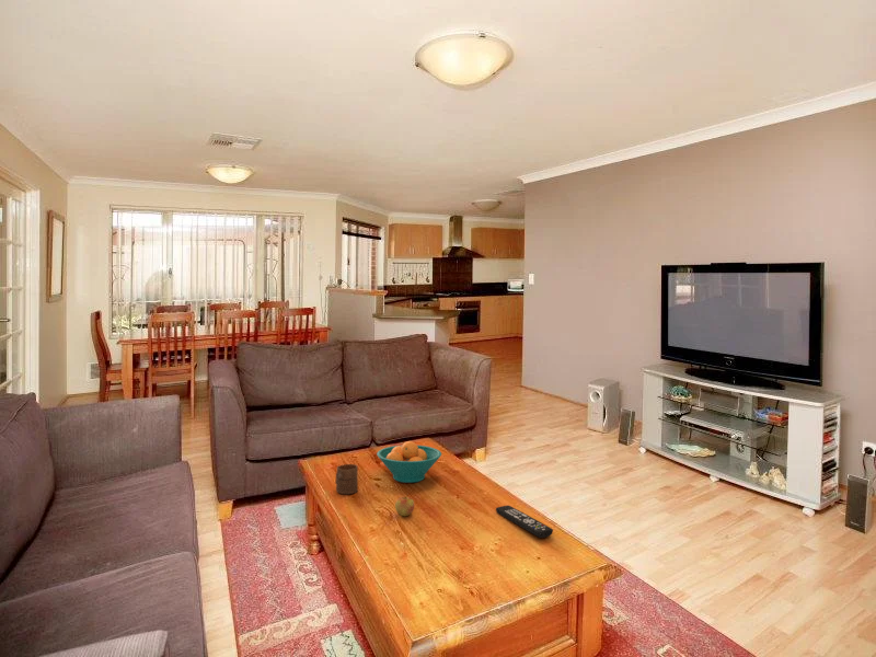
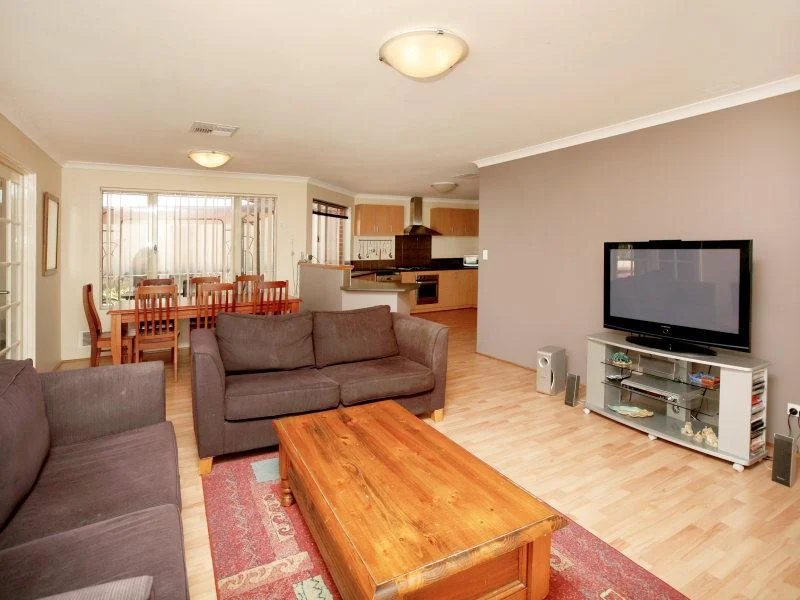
- apple (404, 504)
- remote control (522, 520)
- cup (346, 479)
- fruit bowl (408, 460)
